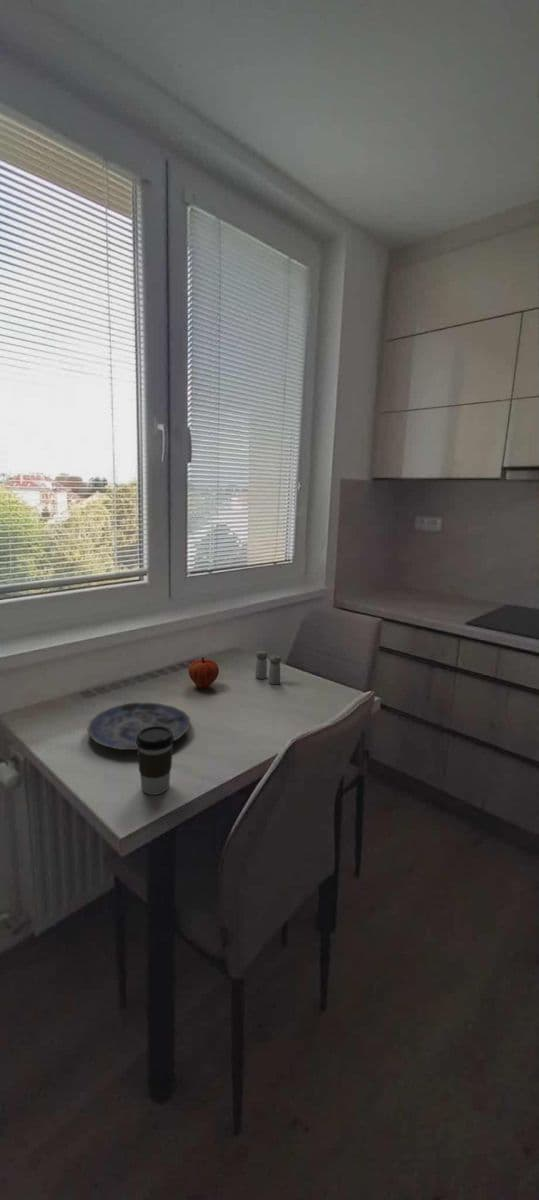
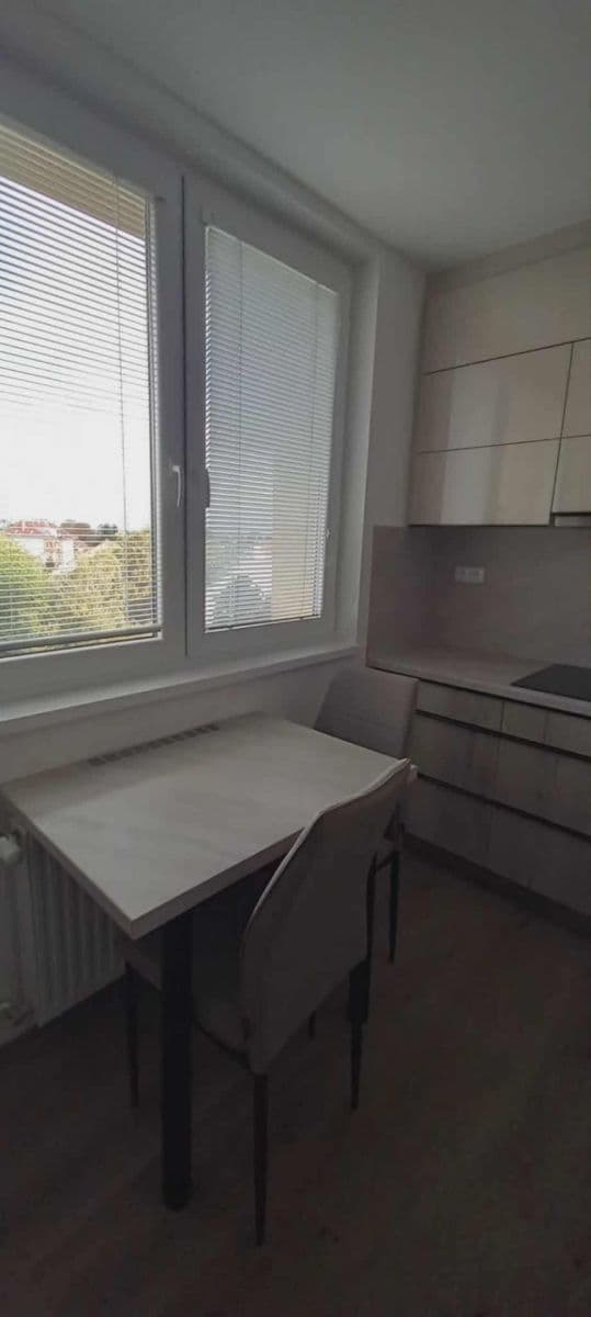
- salt and pepper shaker (266, 666)
- coffee cup (155, 760)
- fruit (203, 671)
- plate (140, 727)
